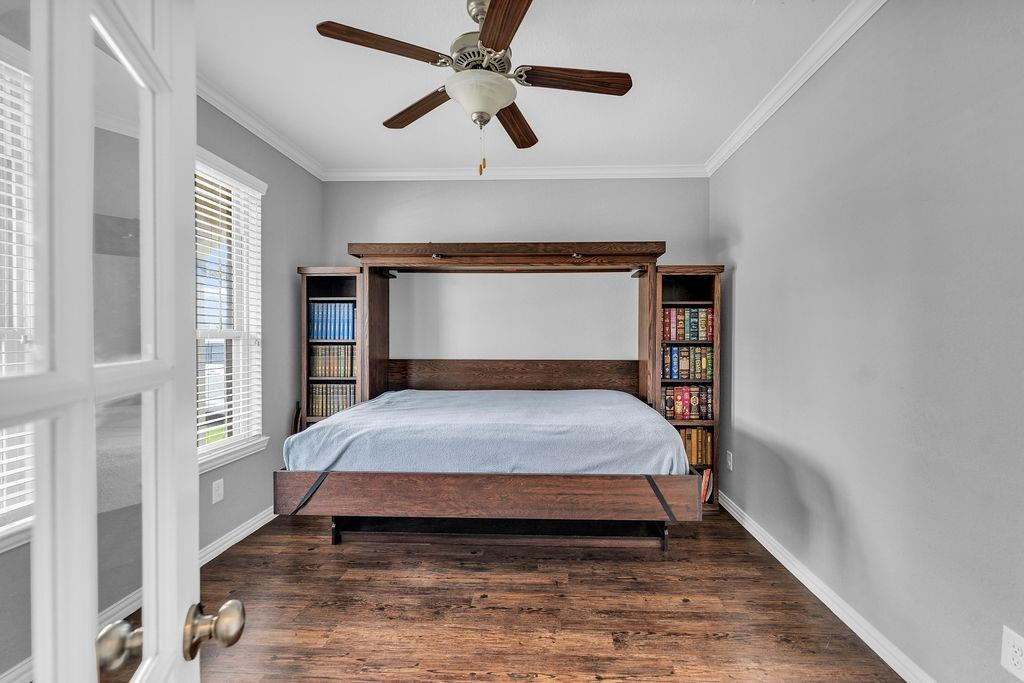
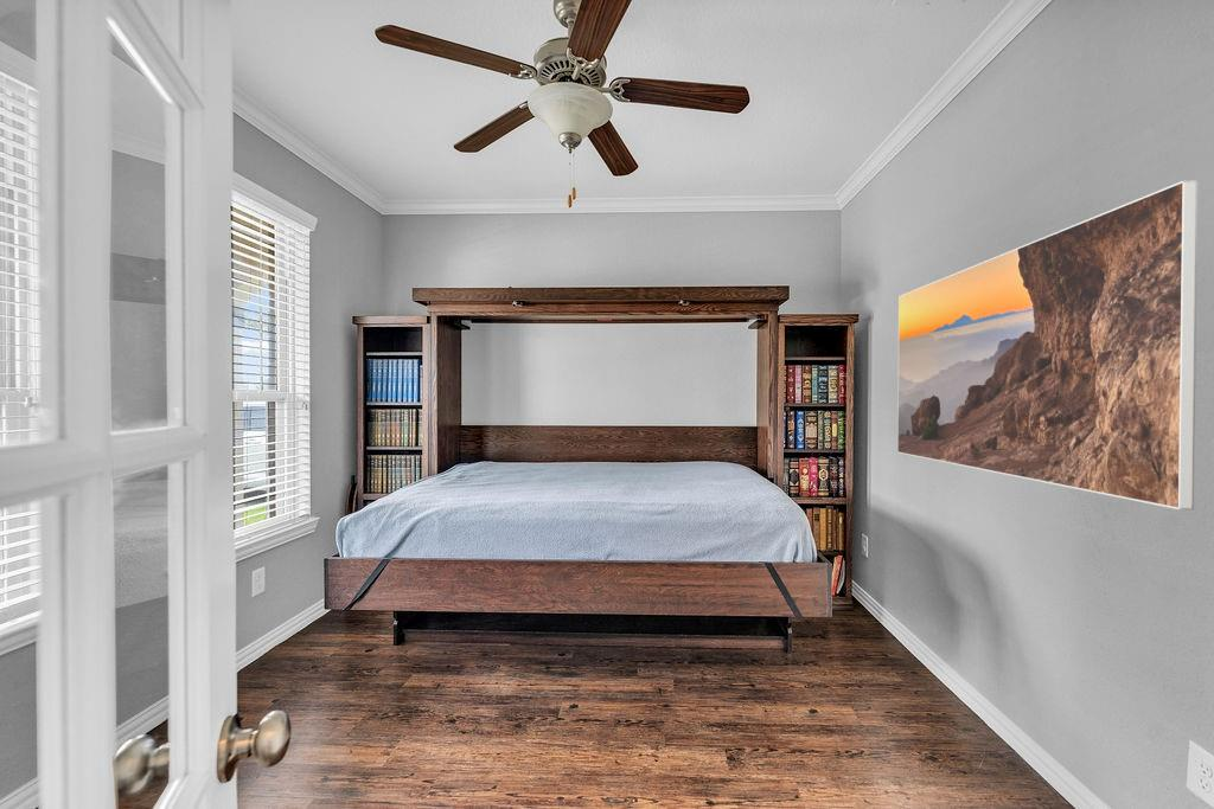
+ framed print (993, 365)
